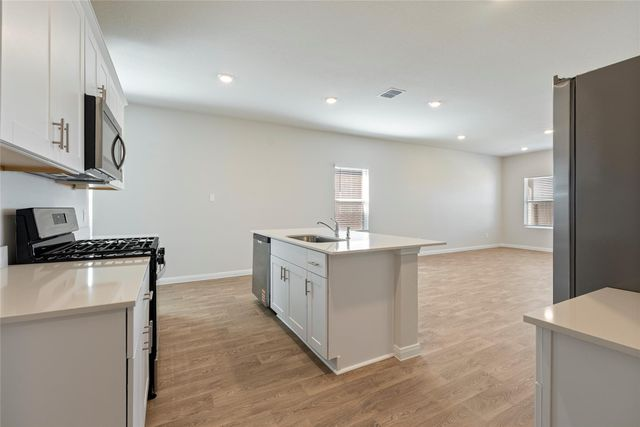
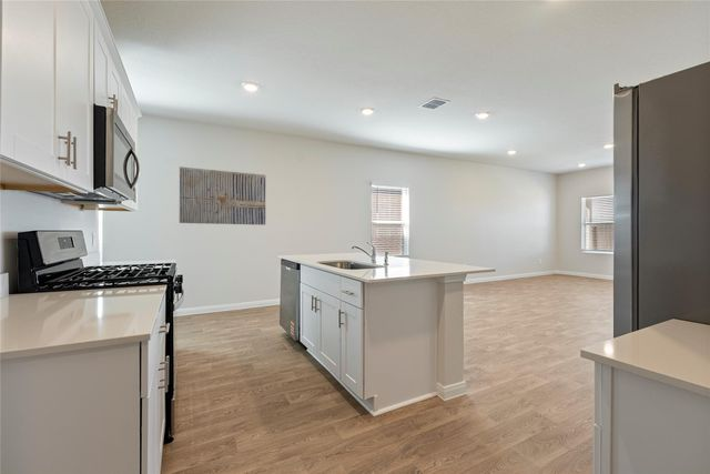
+ wall art (224, 198)
